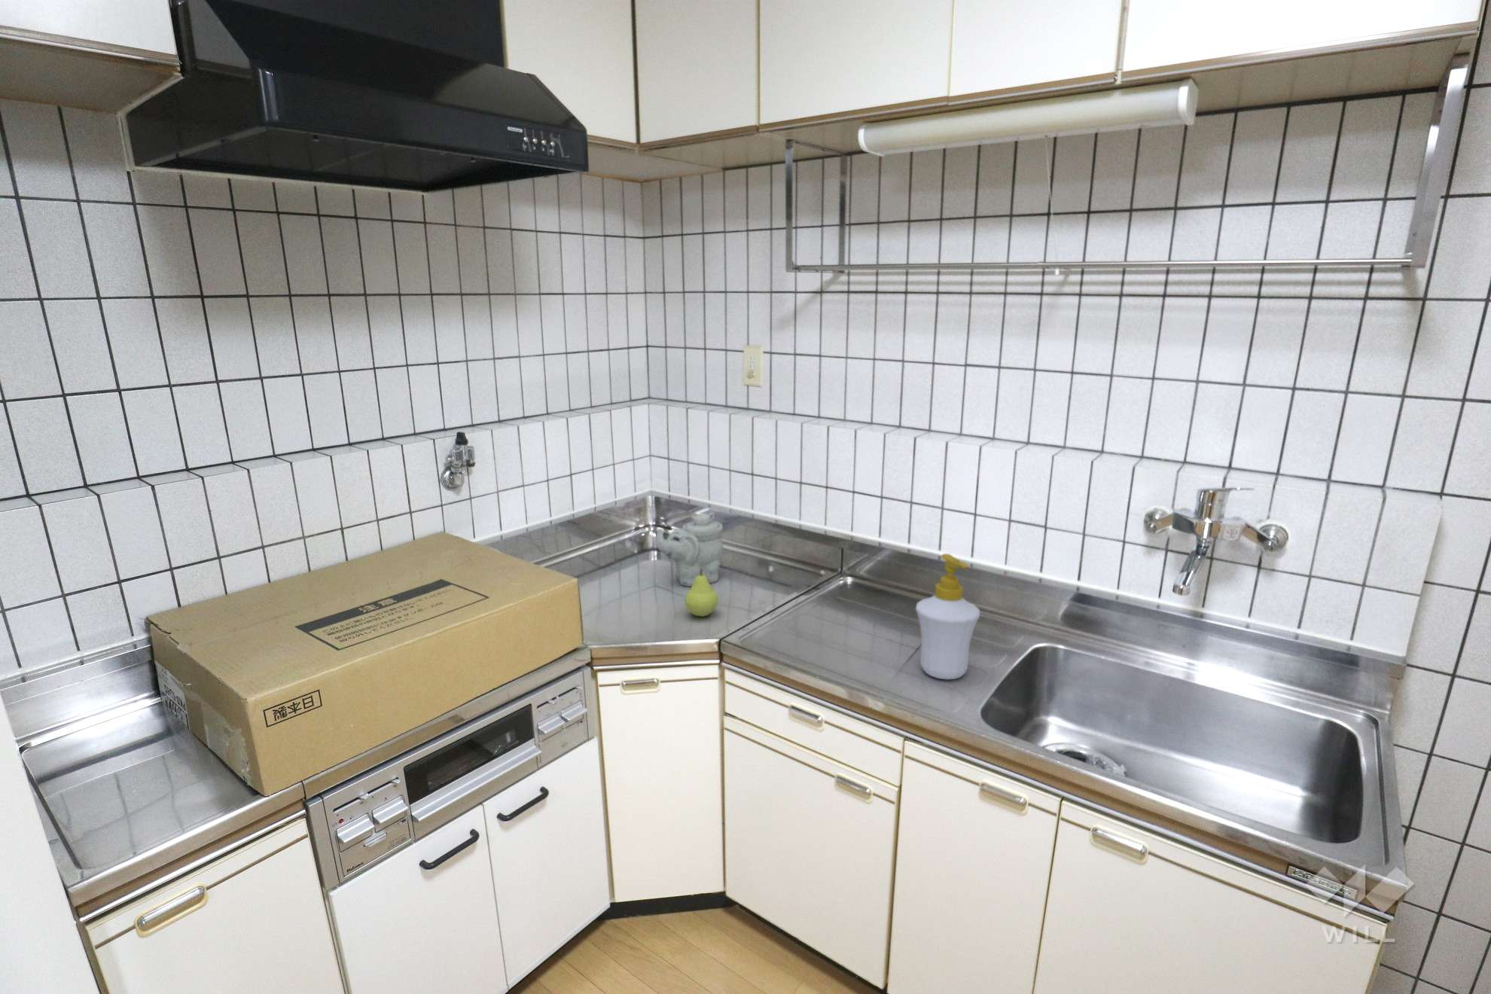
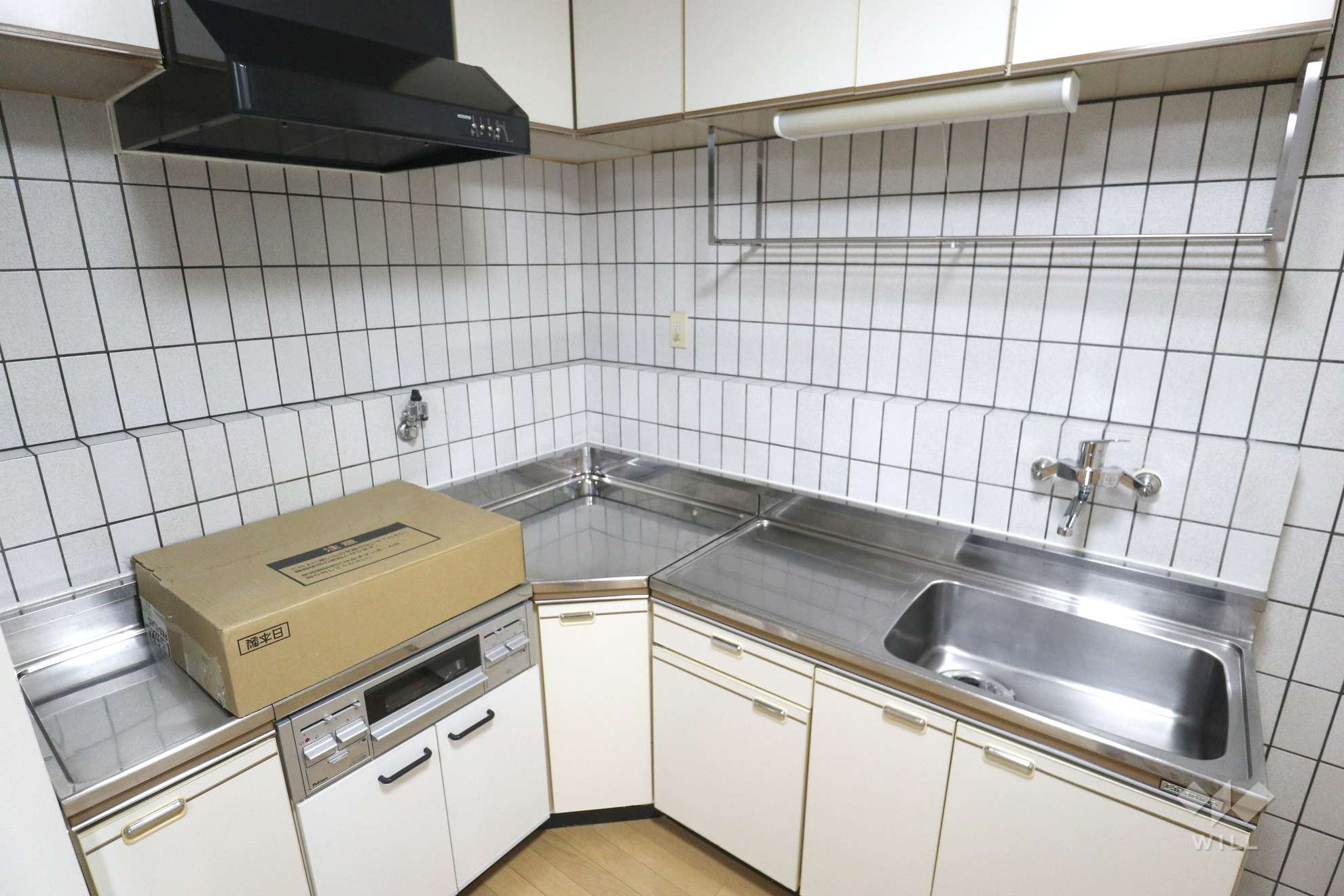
- fruit (701, 592)
- soap bottle (946, 616)
- teapot (689, 547)
